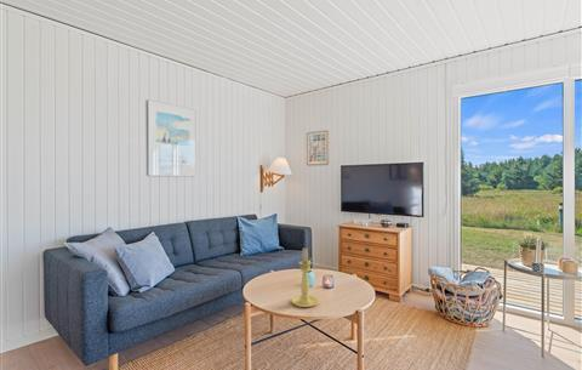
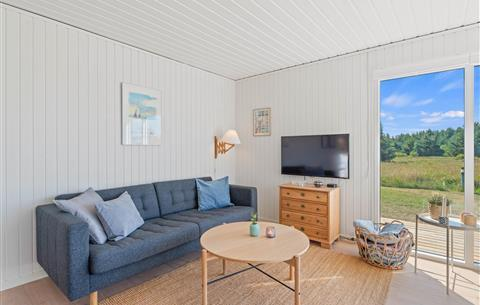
- candle holder (304, 274)
